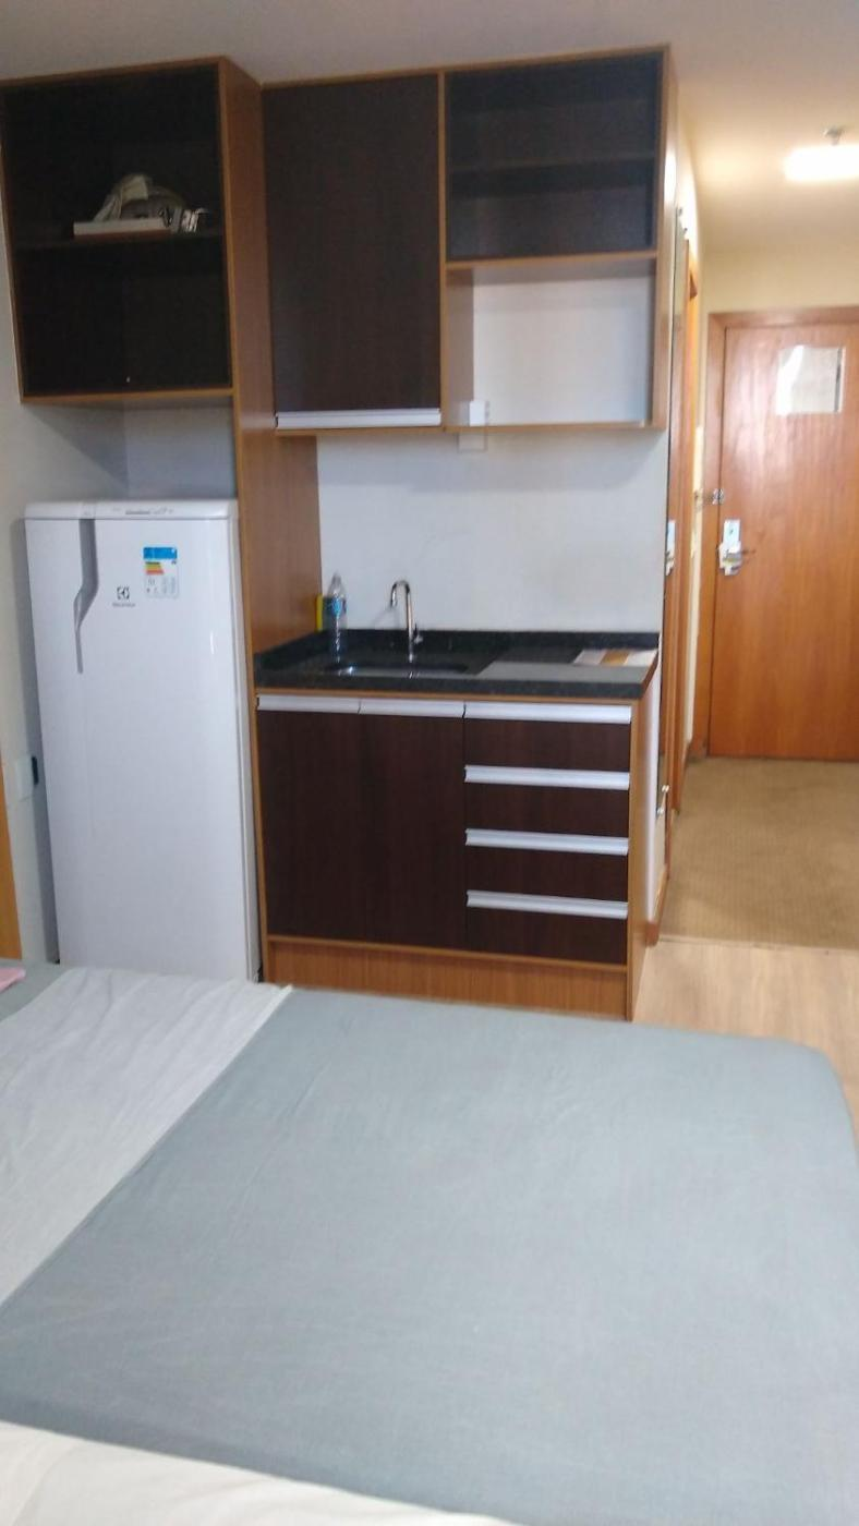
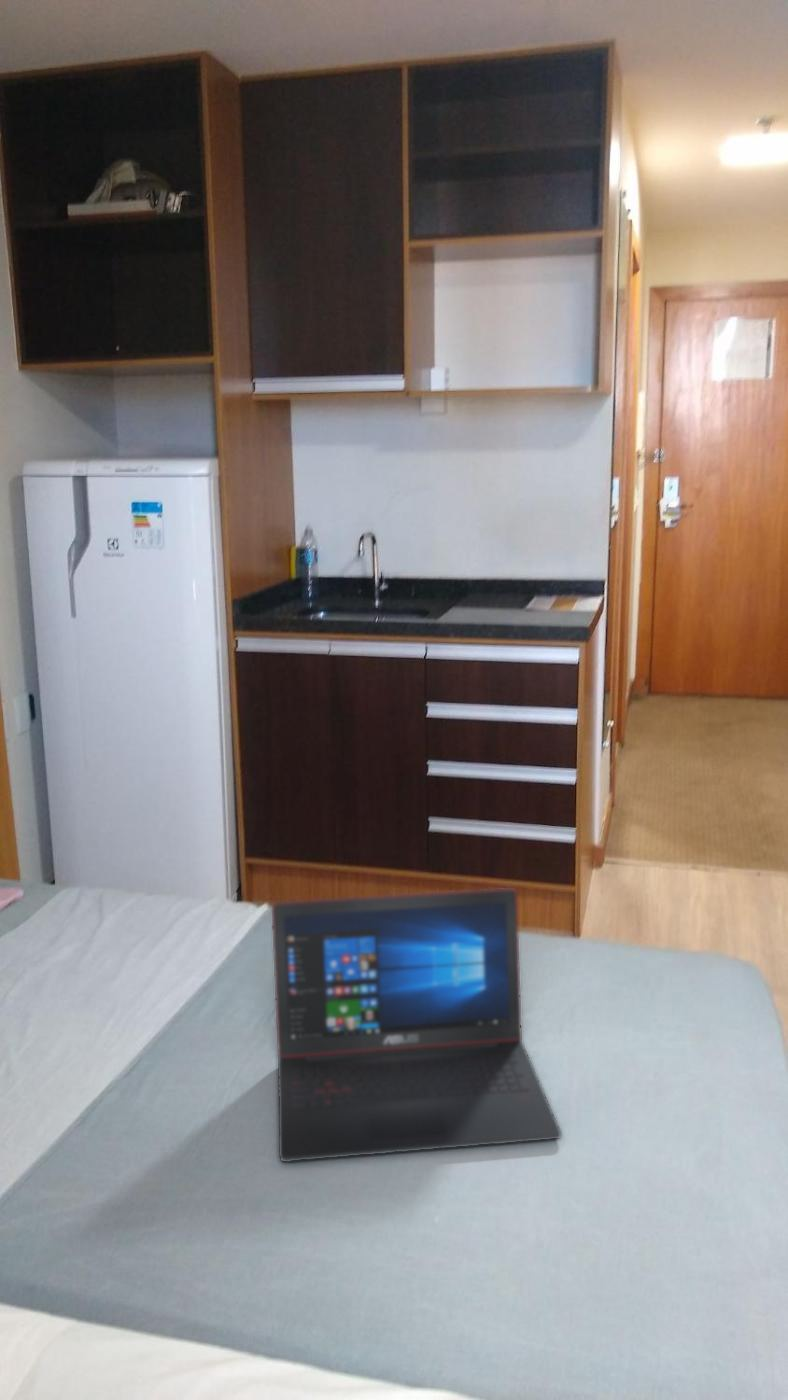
+ laptop (408, 1015)
